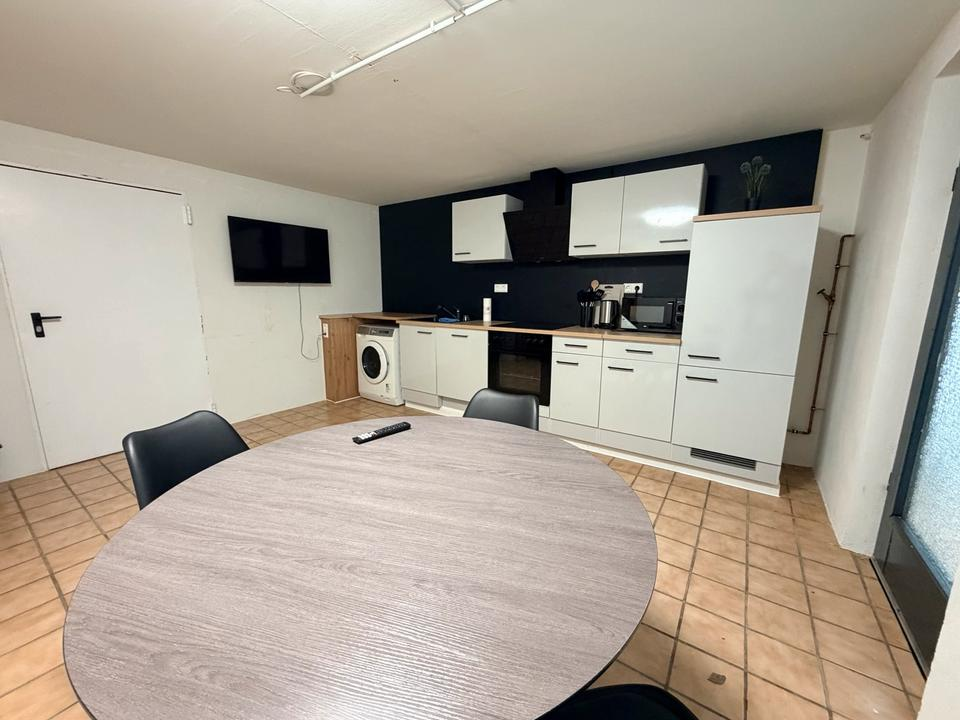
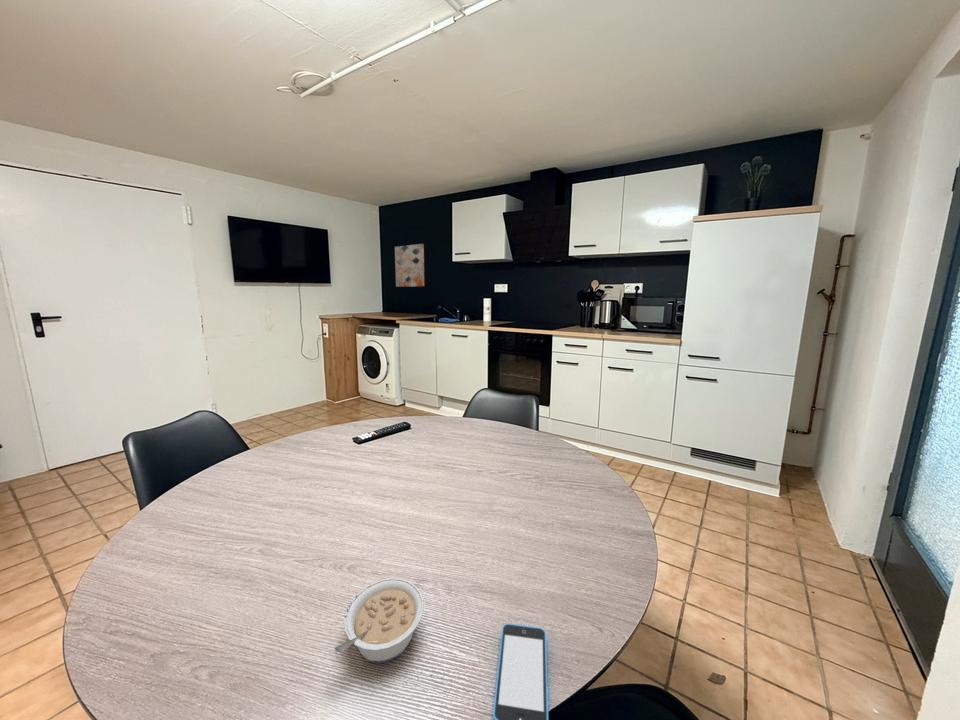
+ smartphone (522, 672)
+ wall art (409, 266)
+ legume (384, 623)
